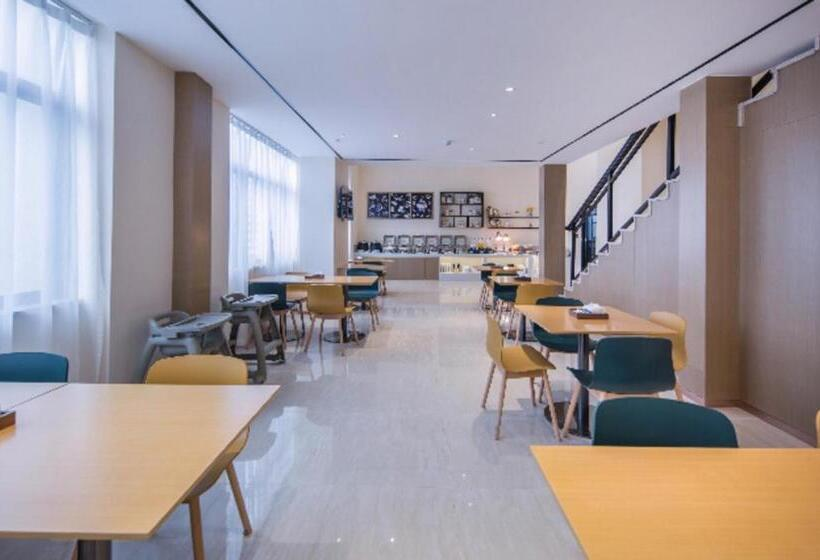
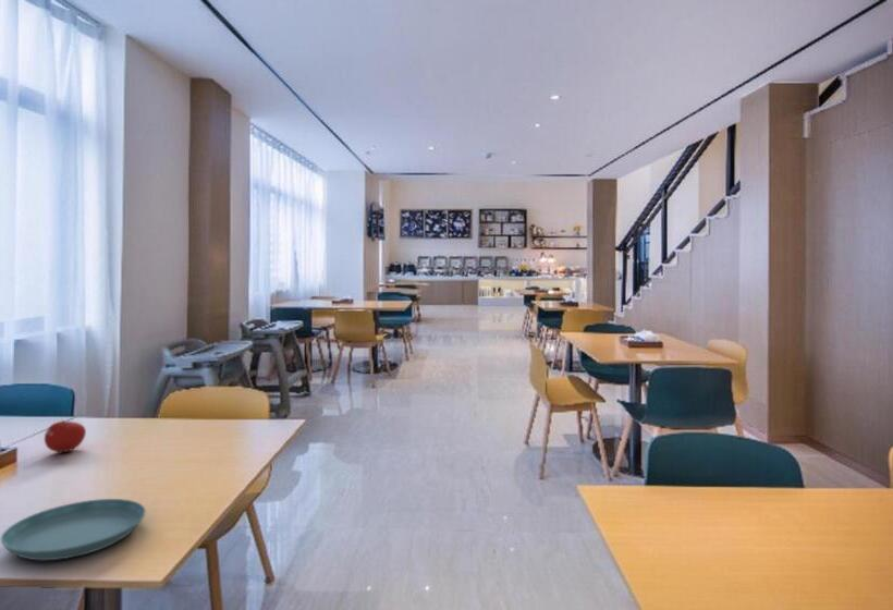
+ fruit (65, 435)
+ saucer (77, 528)
